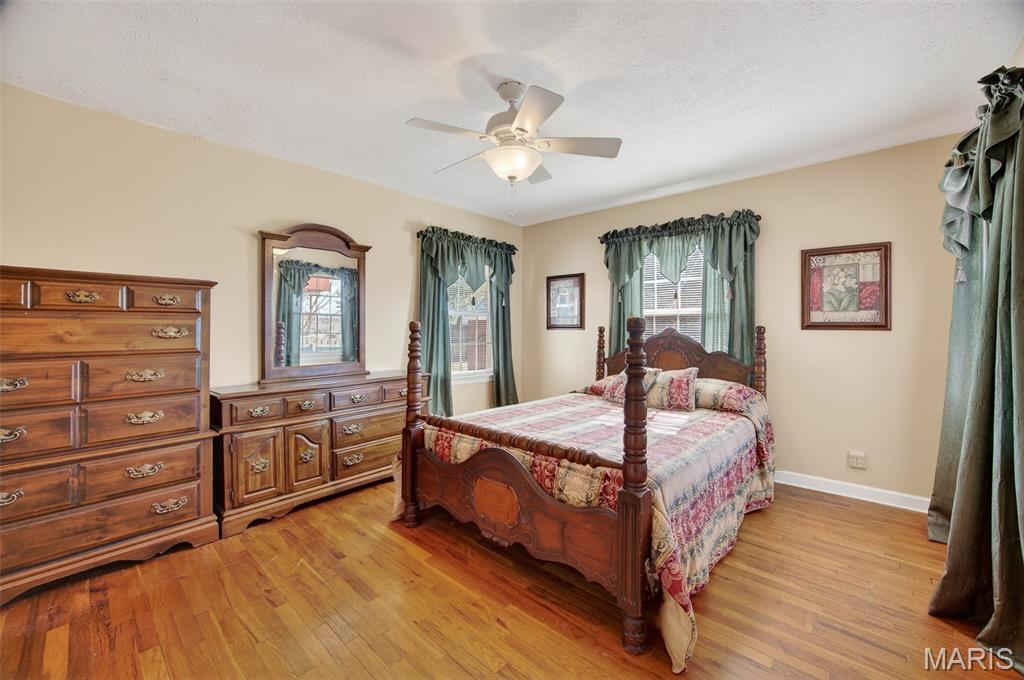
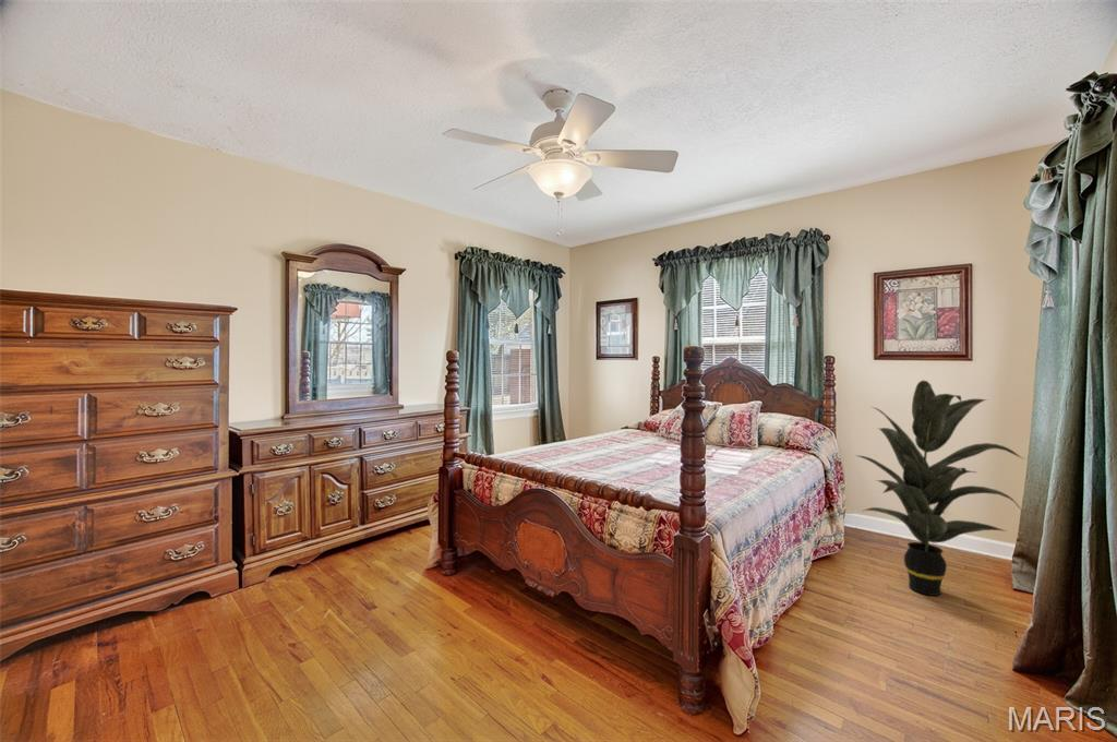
+ indoor plant (930, 484)
